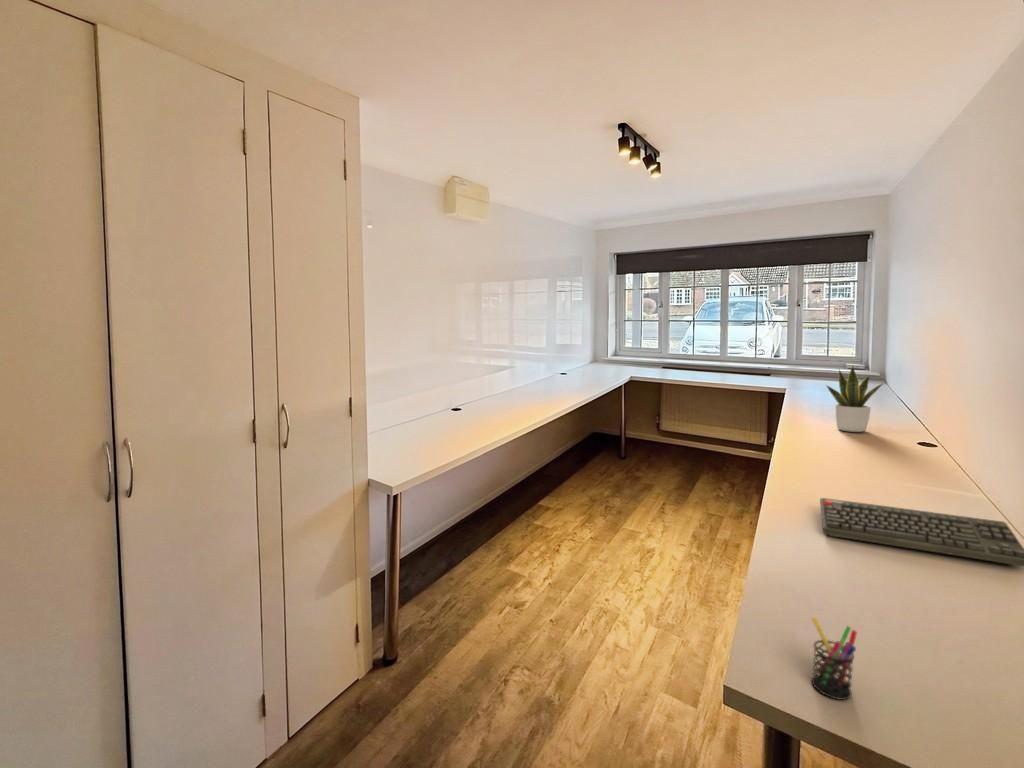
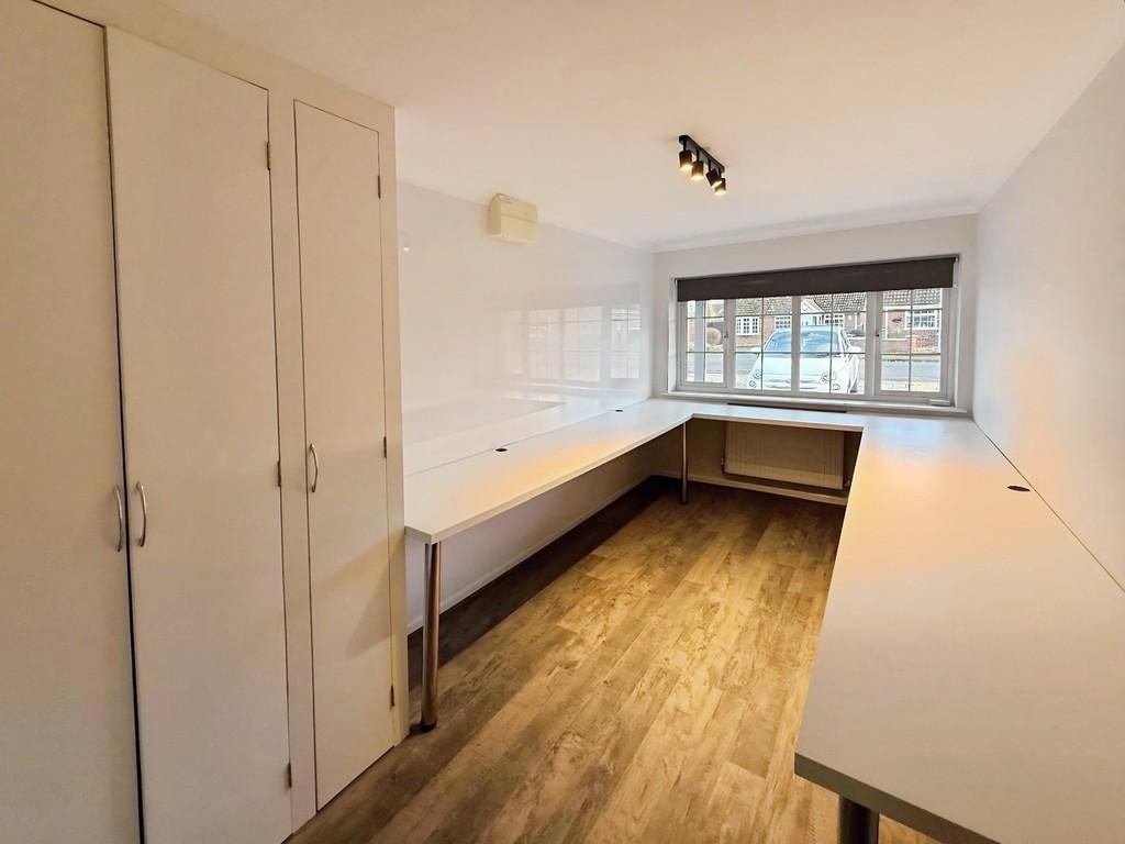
- pen holder (837, 655)
- potted plant (854, 397)
- computer keyboard (912, 527)
